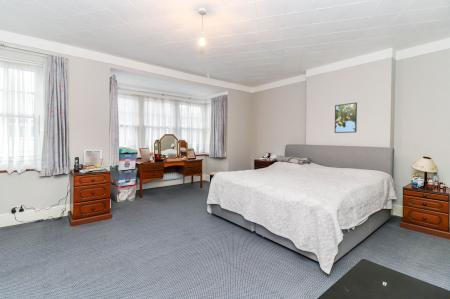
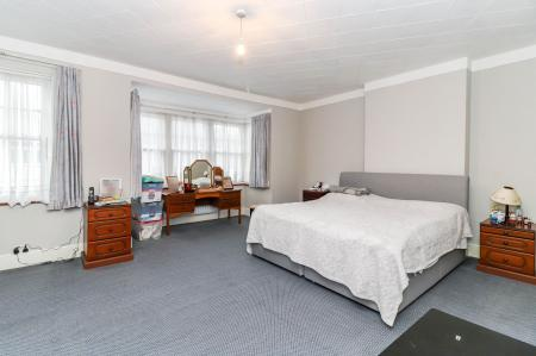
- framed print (345, 118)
